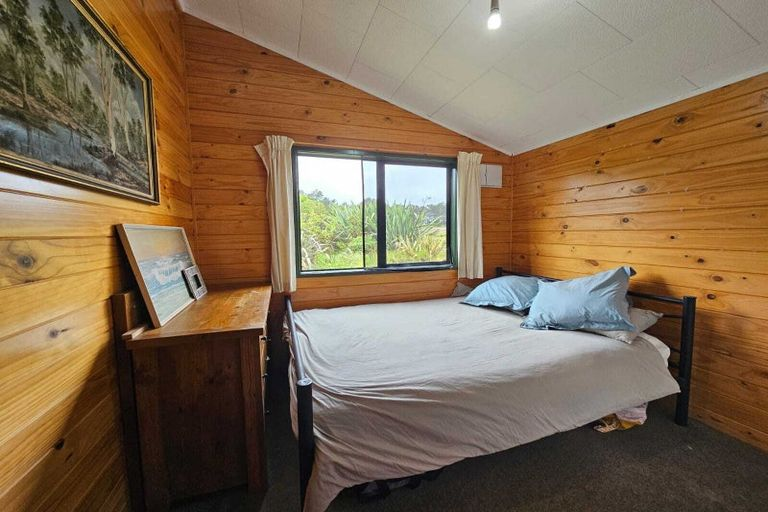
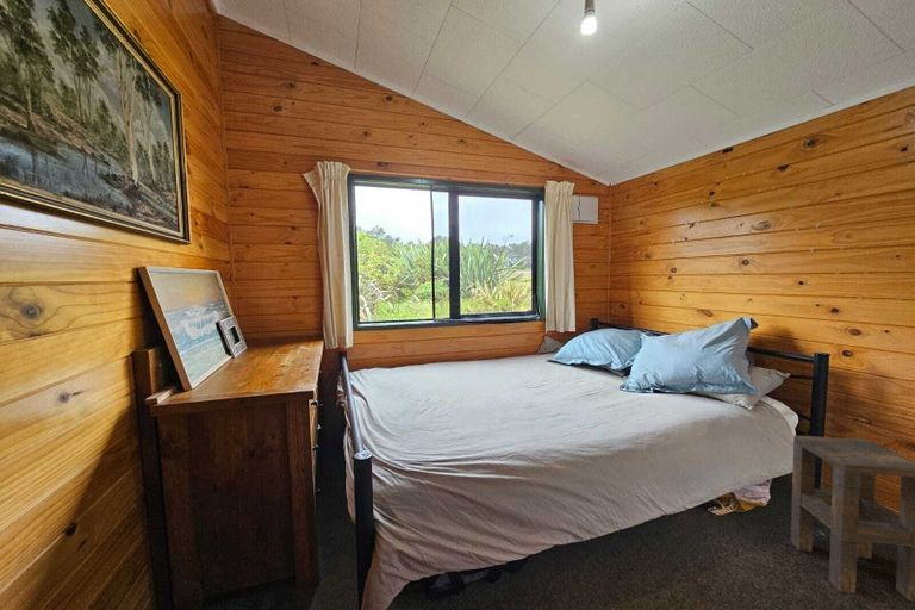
+ side table (853, 510)
